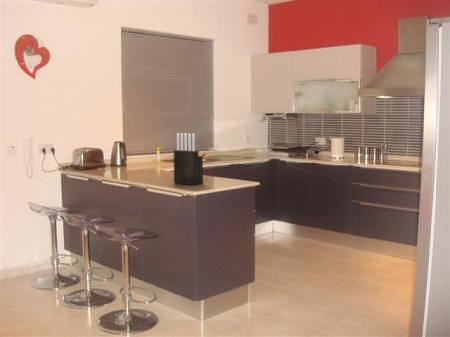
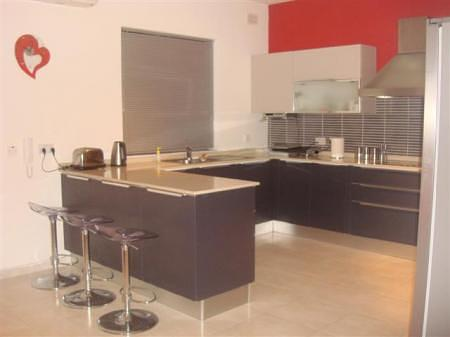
- knife block (189, 158)
